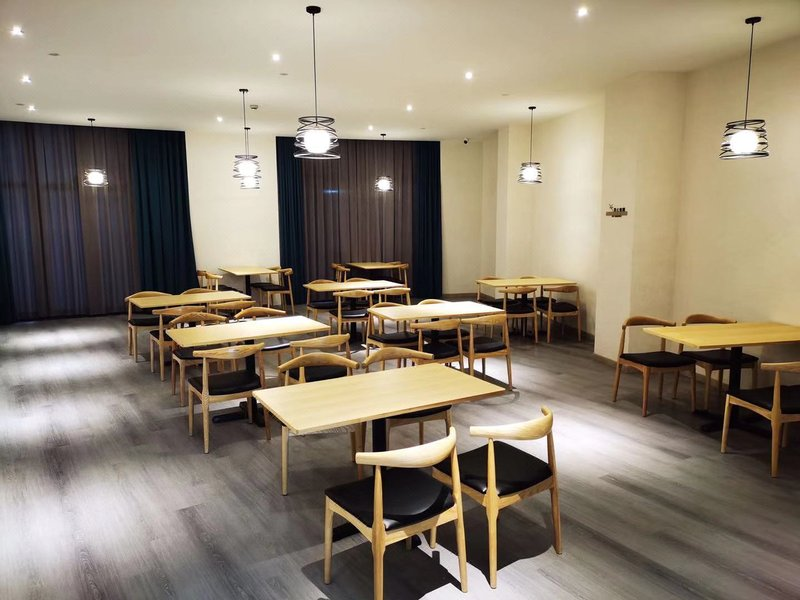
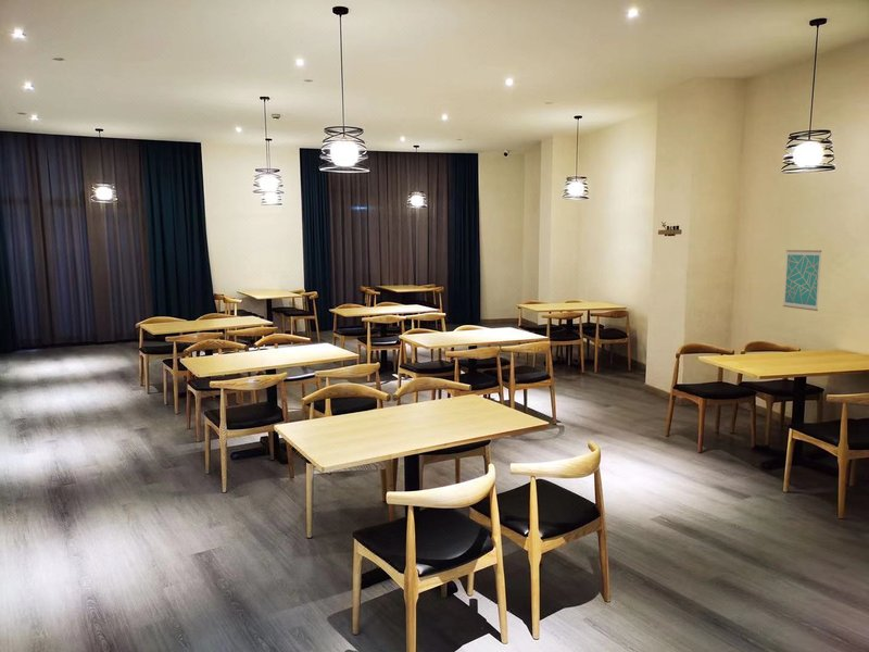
+ wall art (801, 279)
